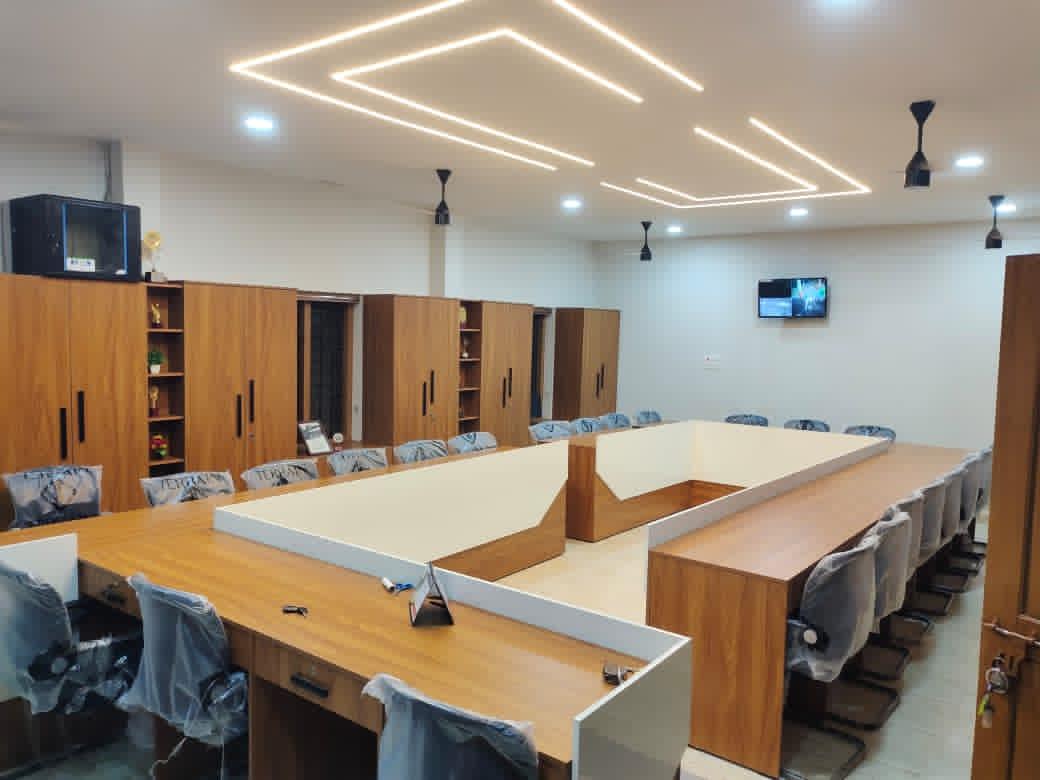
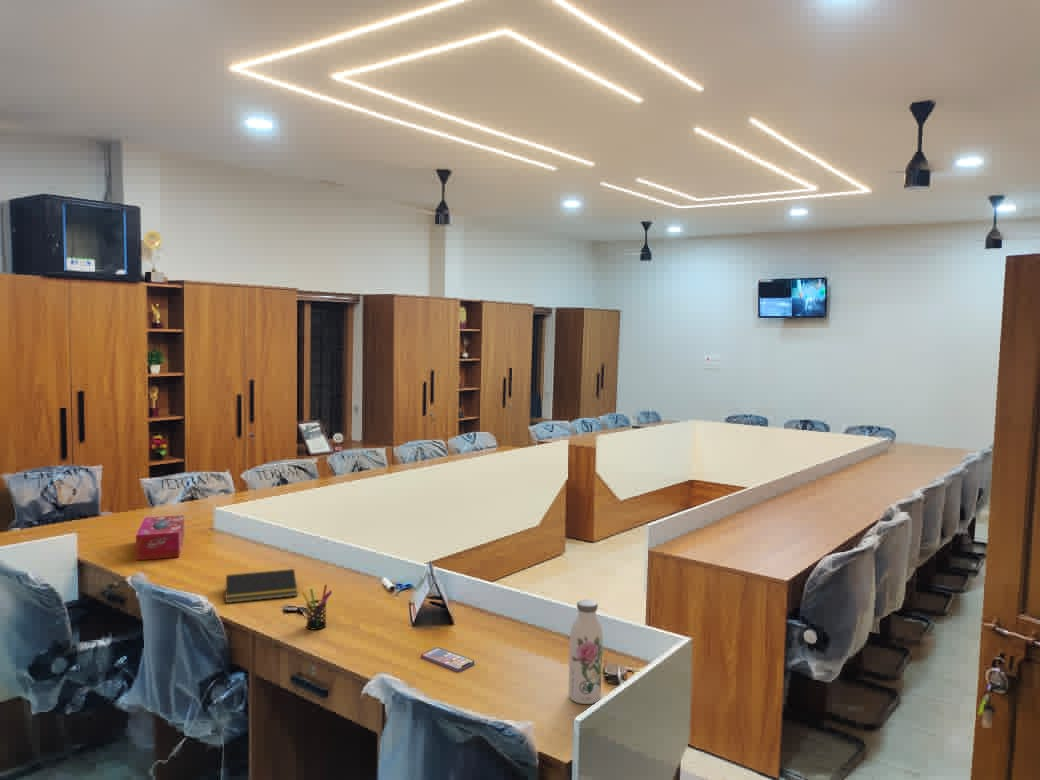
+ pen holder (317, 605)
+ water bottle (585, 649)
+ smartphone (447, 659)
+ tissue box (161, 536)
+ notepad (261, 585)
